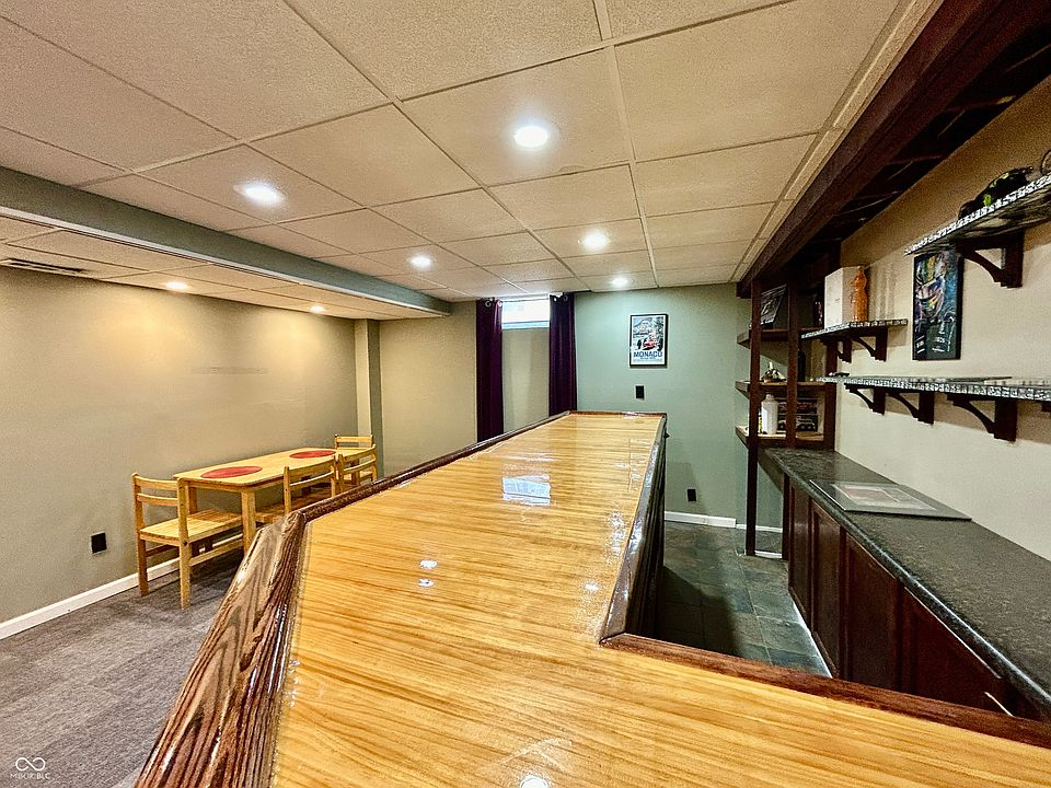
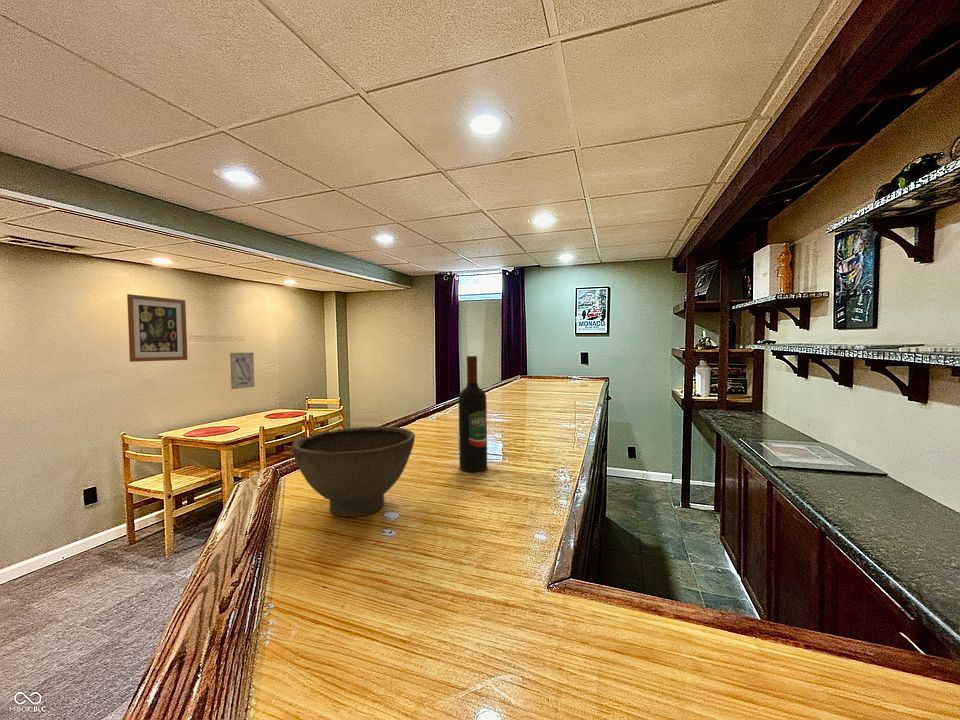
+ bowl (356, 471)
+ wall art (159, 329)
+ wall art (242, 370)
+ wine bottle (472, 411)
